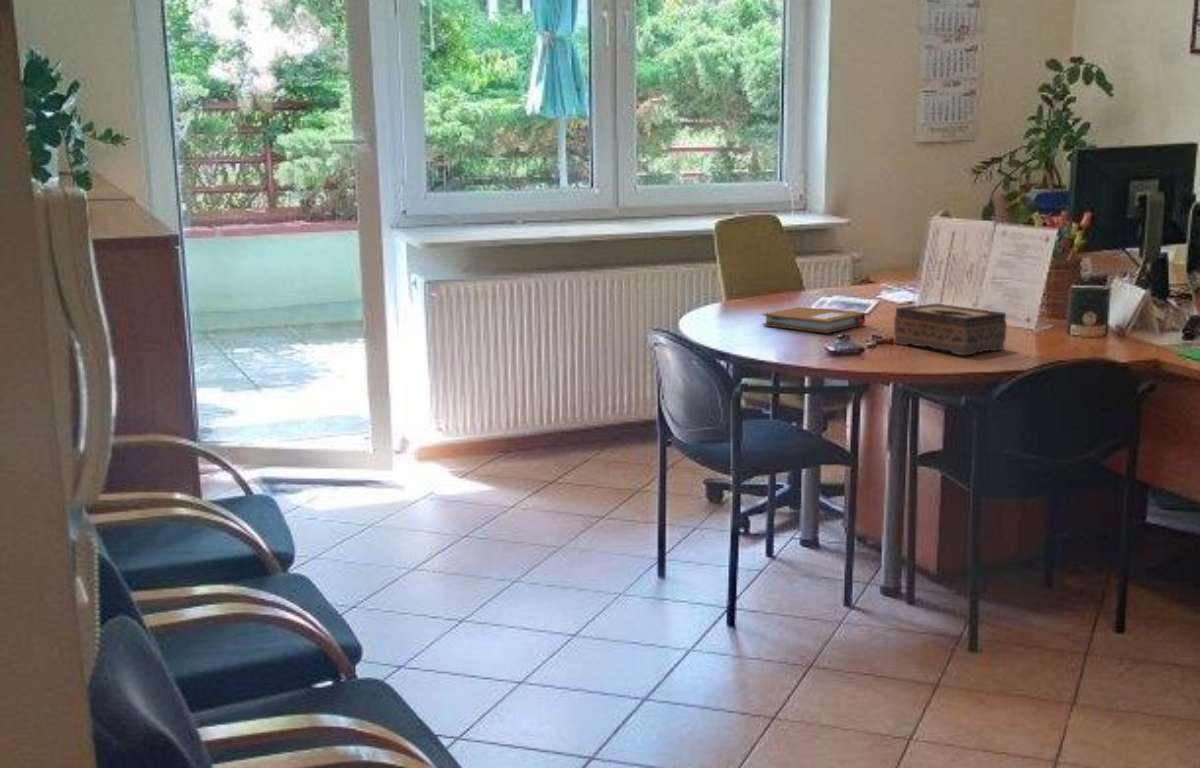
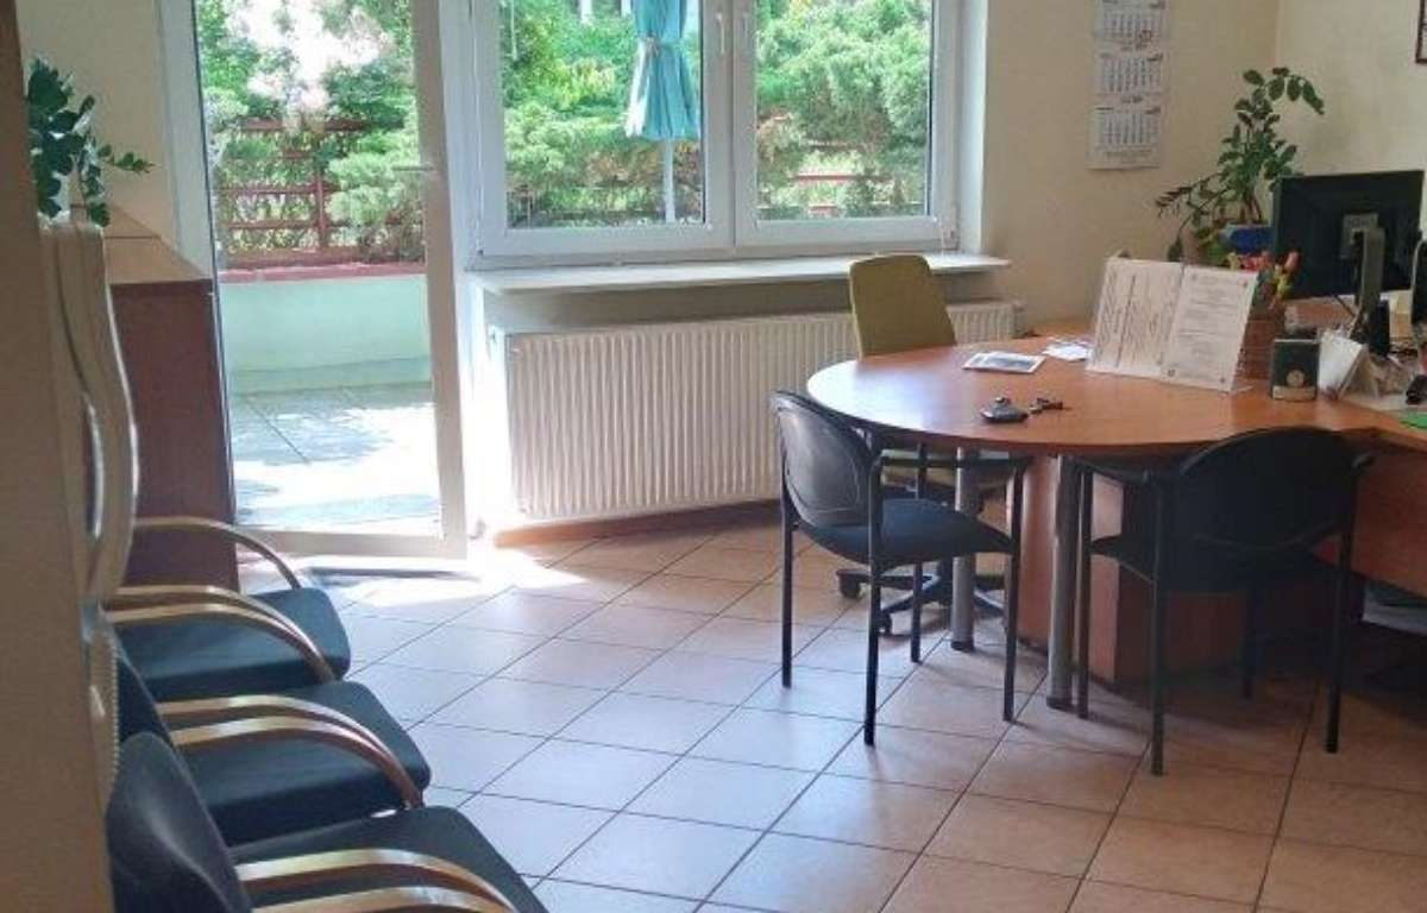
- tissue box (949, 328)
- notebook (815, 319)
